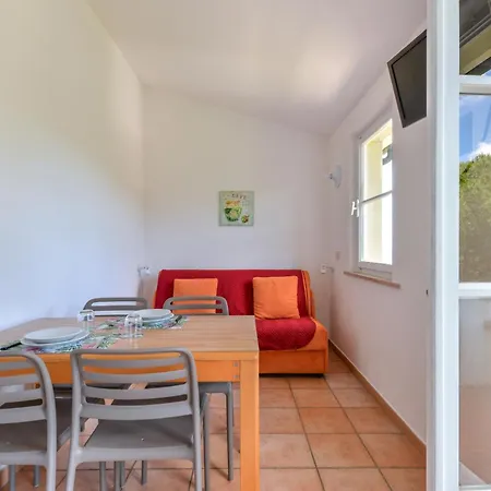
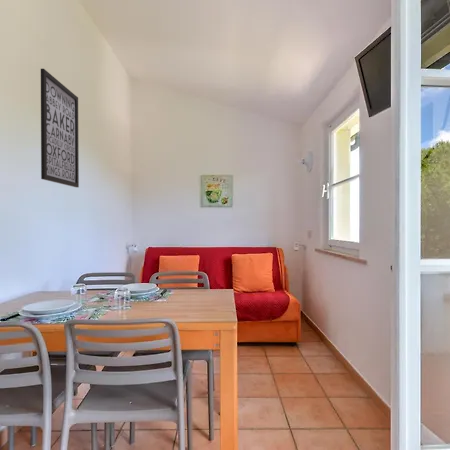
+ wall art (61, 134)
